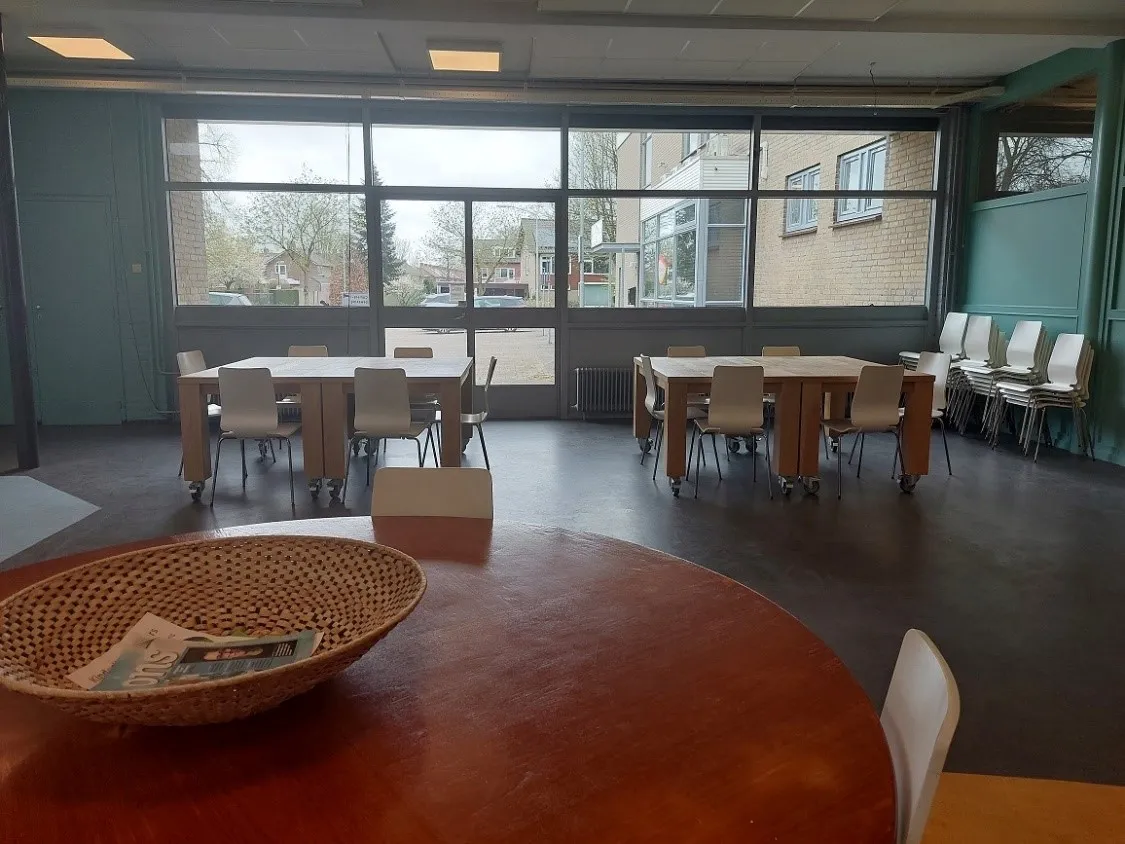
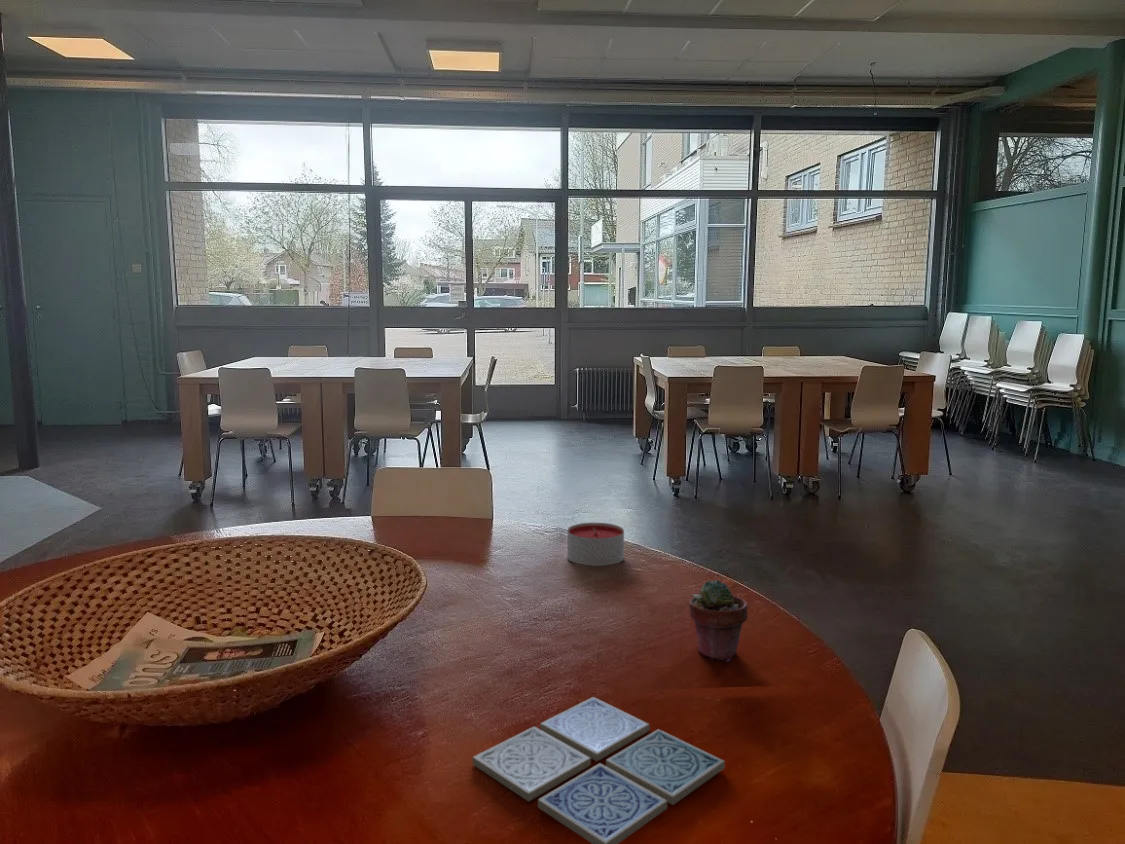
+ candle (595, 542)
+ potted succulent (717, 616)
+ drink coaster (599, 763)
